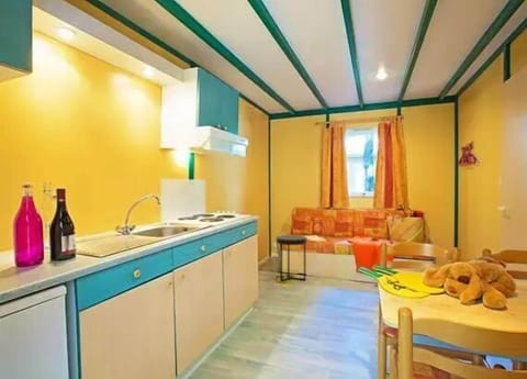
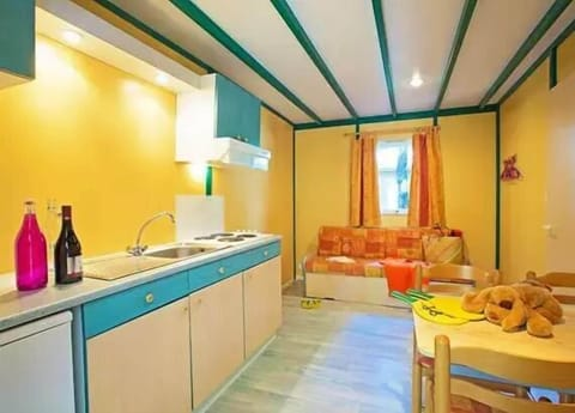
- side table (289, 257)
